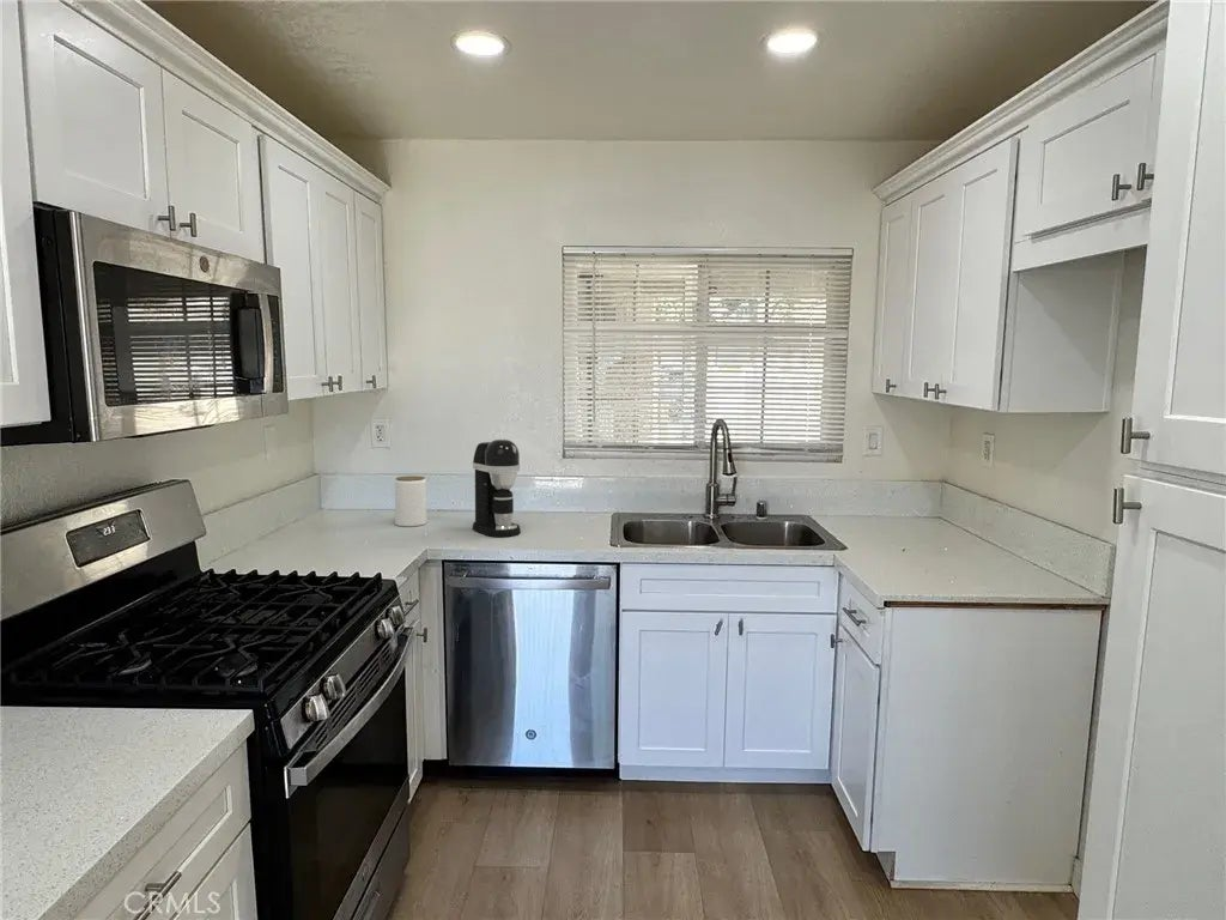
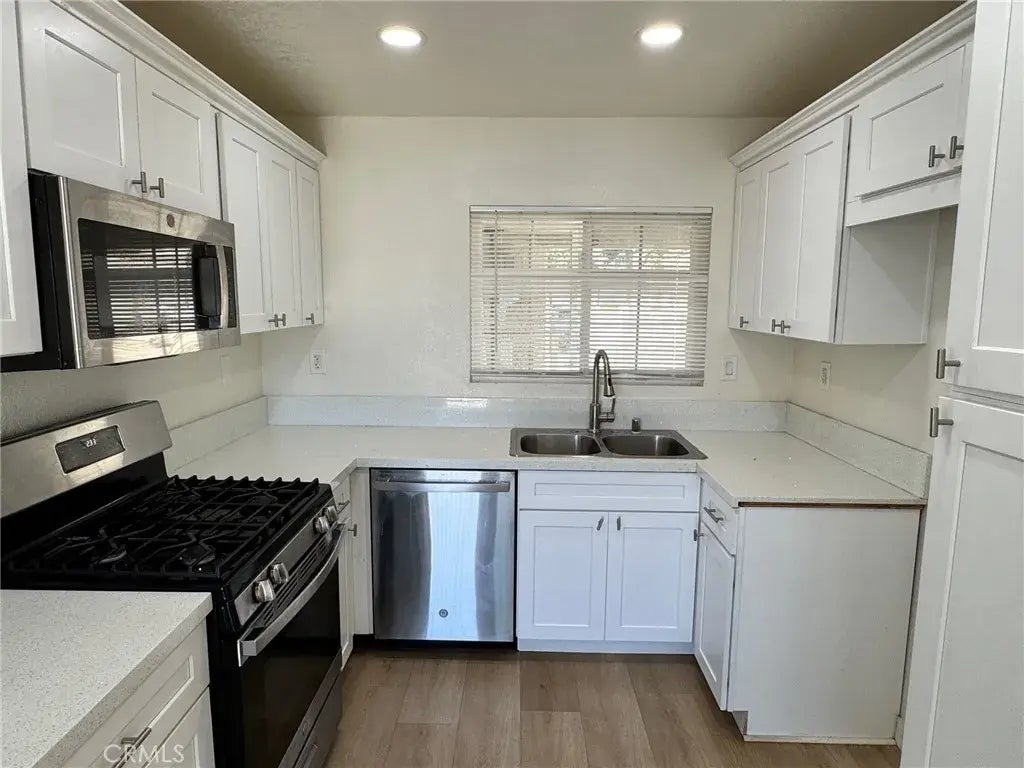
- coffee maker (496, 484)
- jar (411, 500)
